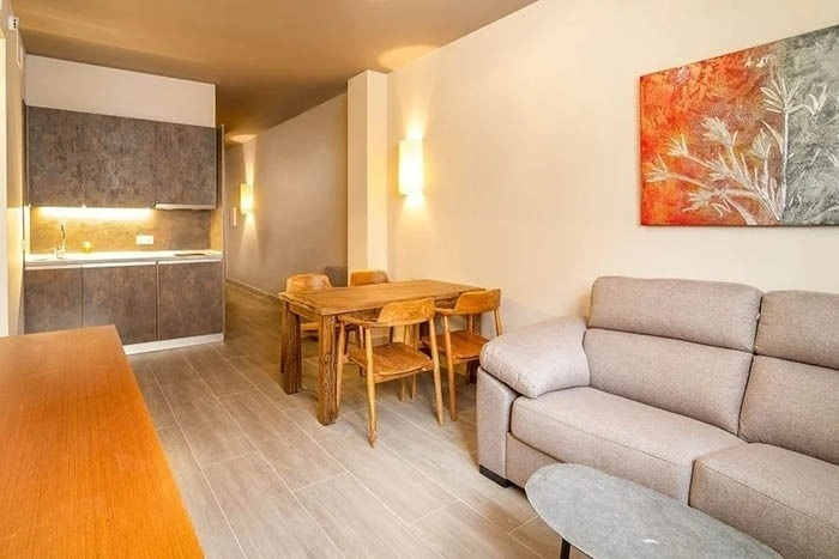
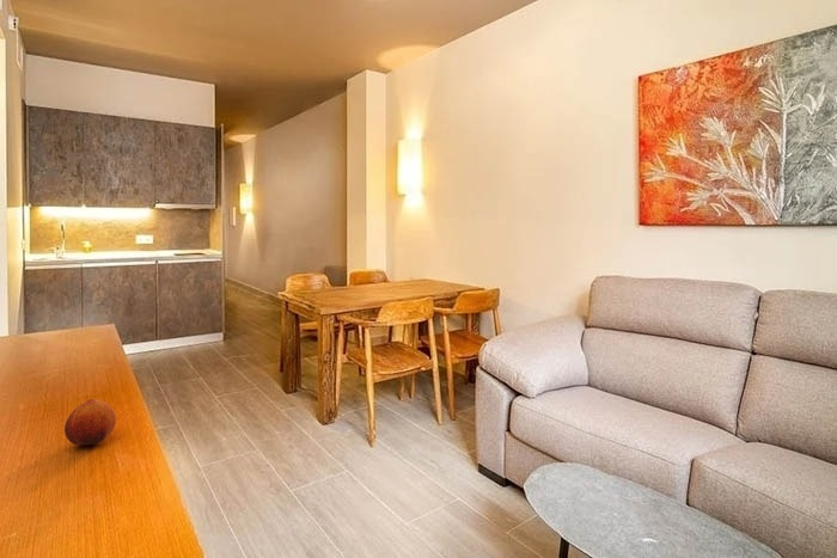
+ fruit (91, 421)
